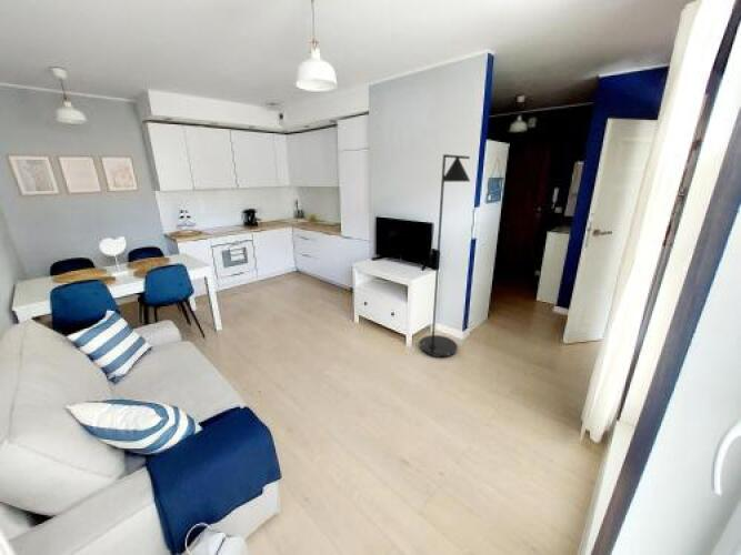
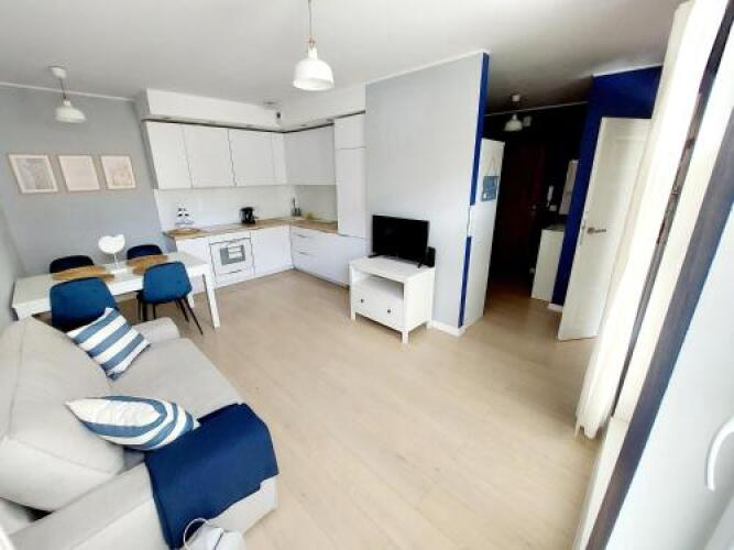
- floor lamp (438, 260)
